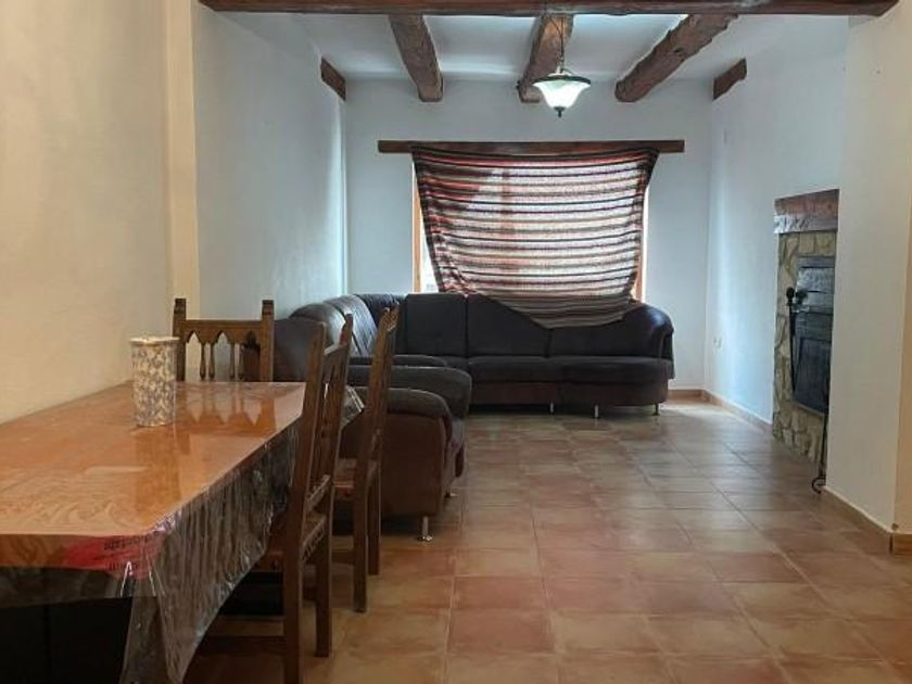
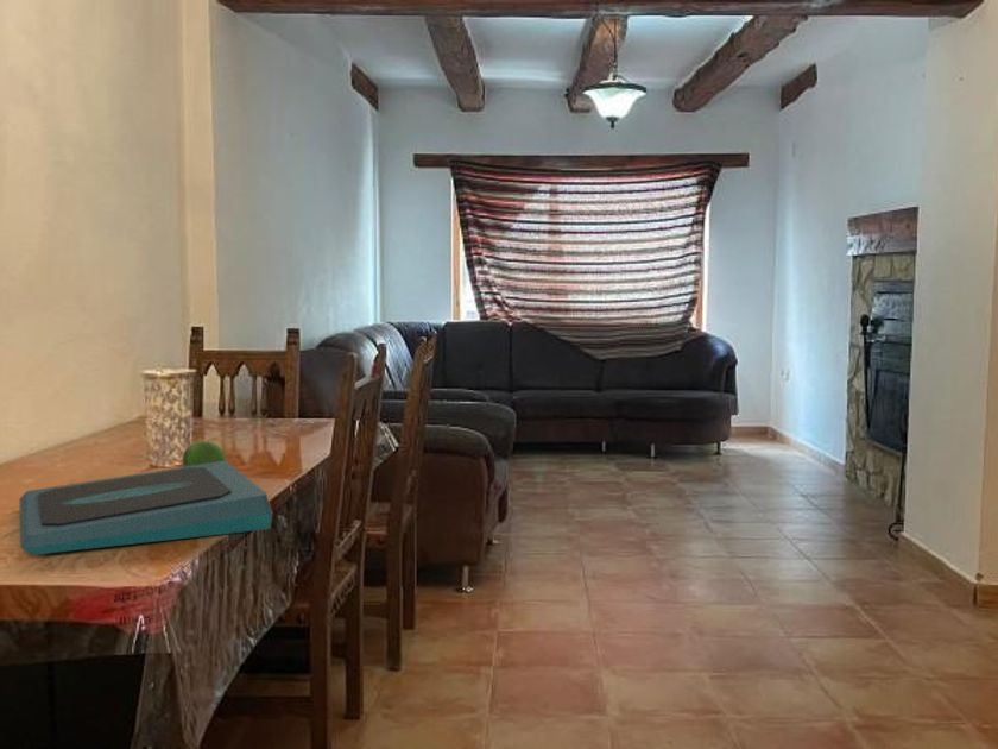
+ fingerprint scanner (140, 501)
+ fruit (204, 458)
